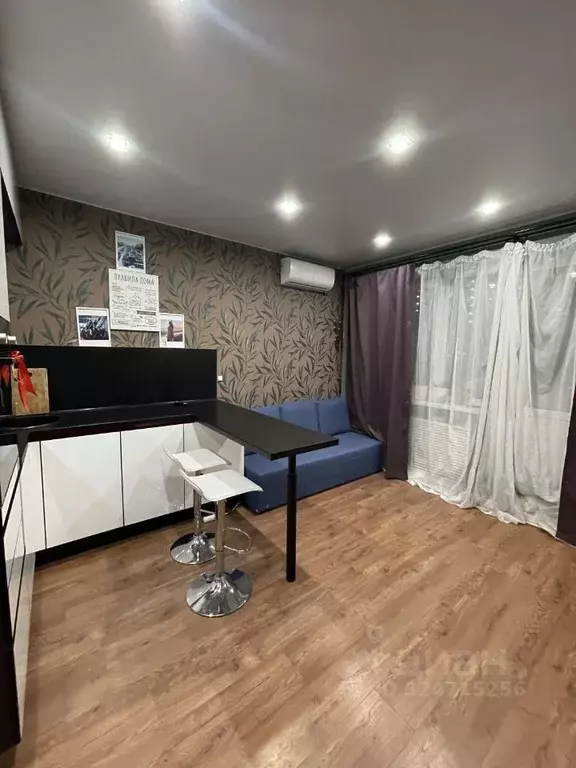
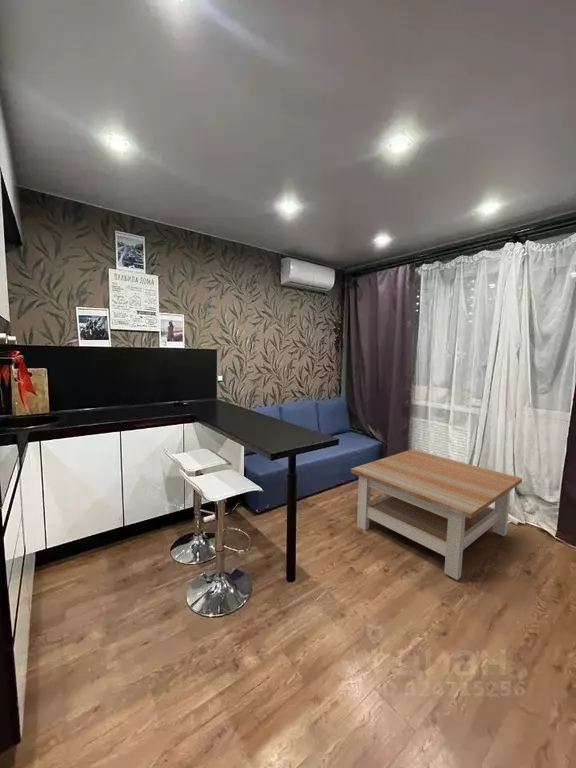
+ coffee table (432, 501)
